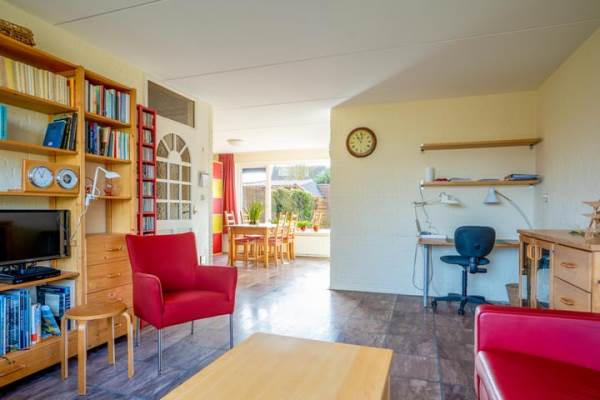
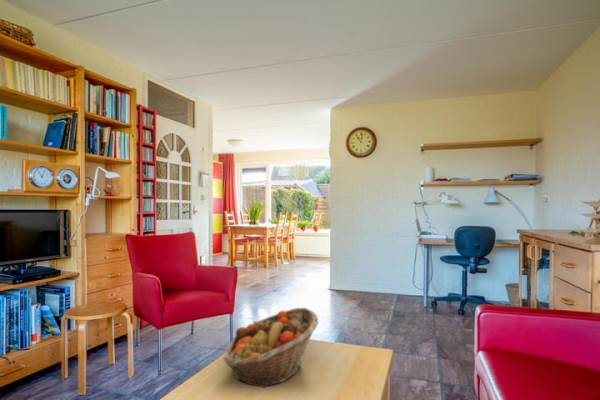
+ fruit basket (272, 341)
